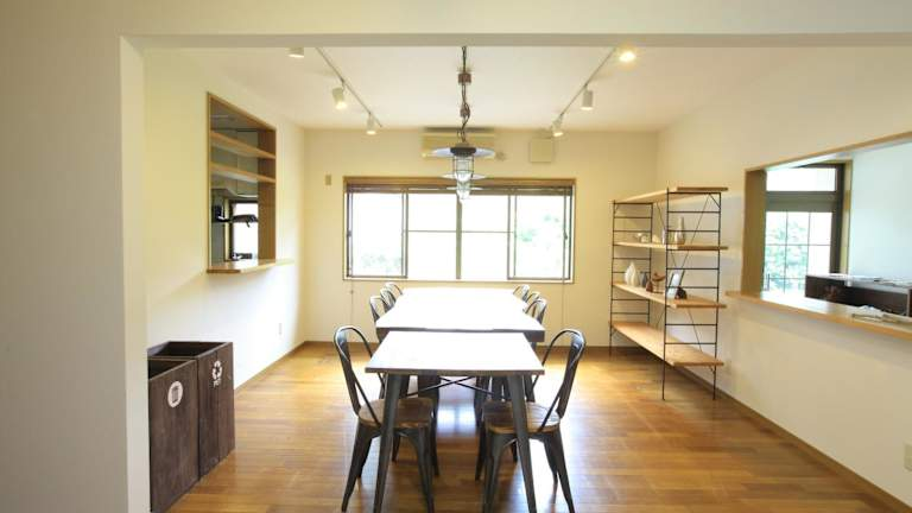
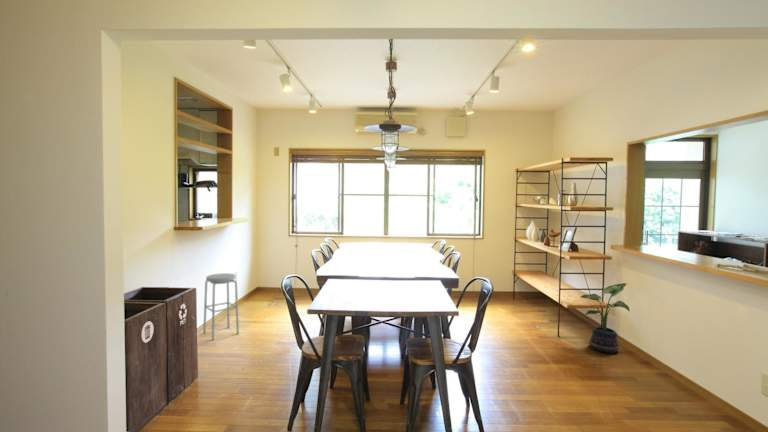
+ stool (221, 304)
+ potted plant (606, 318)
